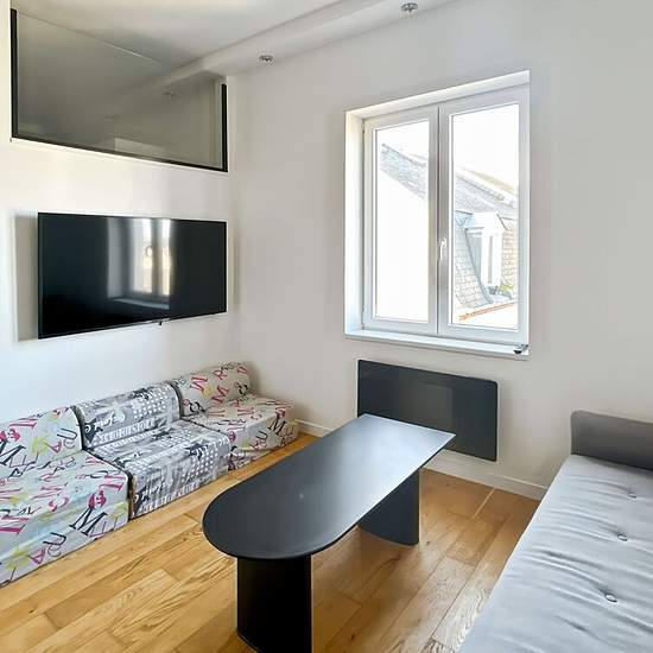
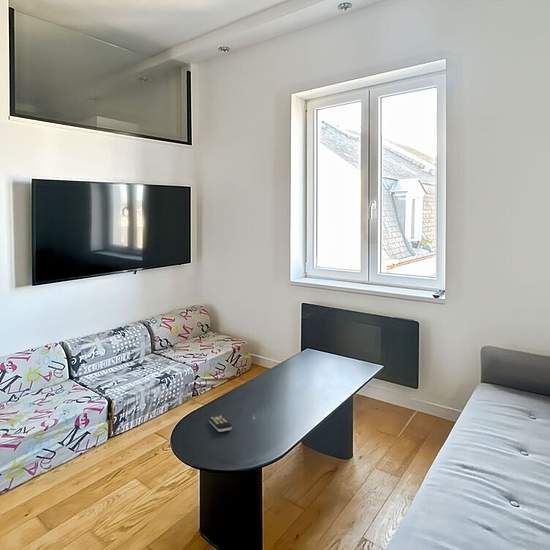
+ remote control (220, 423)
